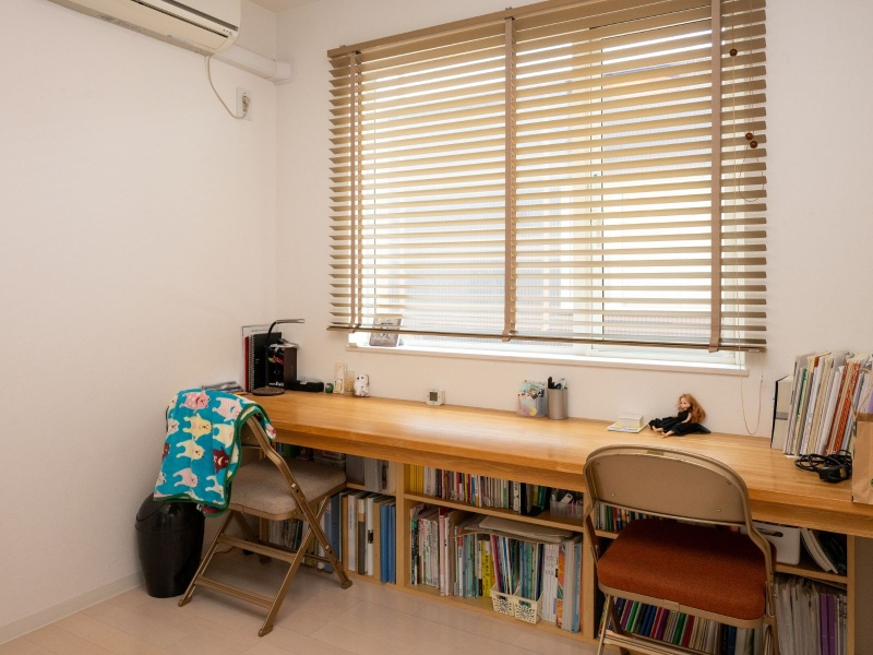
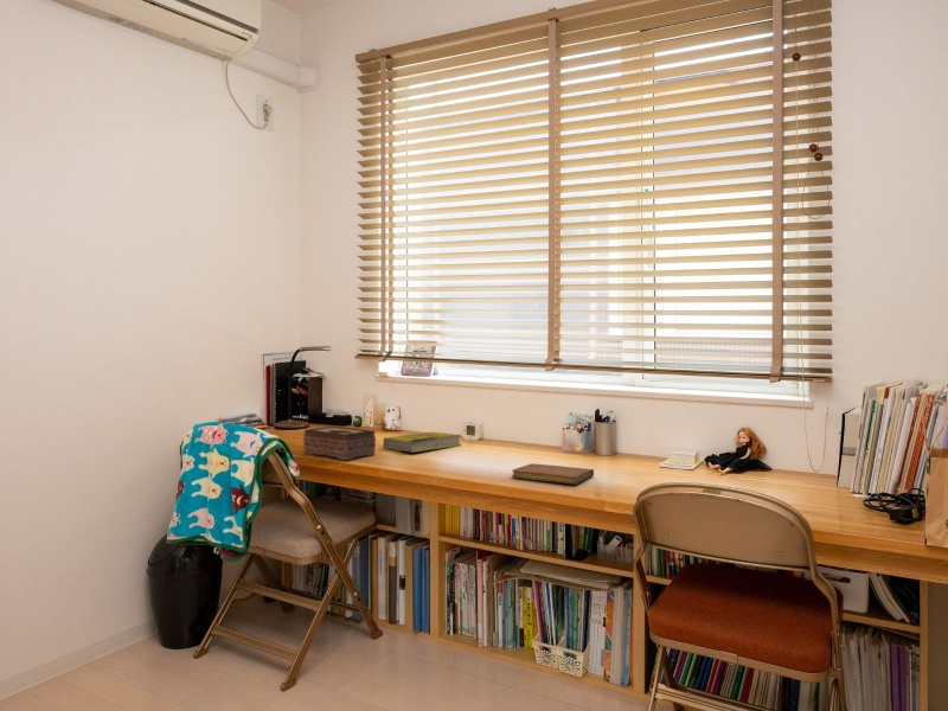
+ tissue box (339, 442)
+ notebook (552, 473)
+ book (422, 441)
